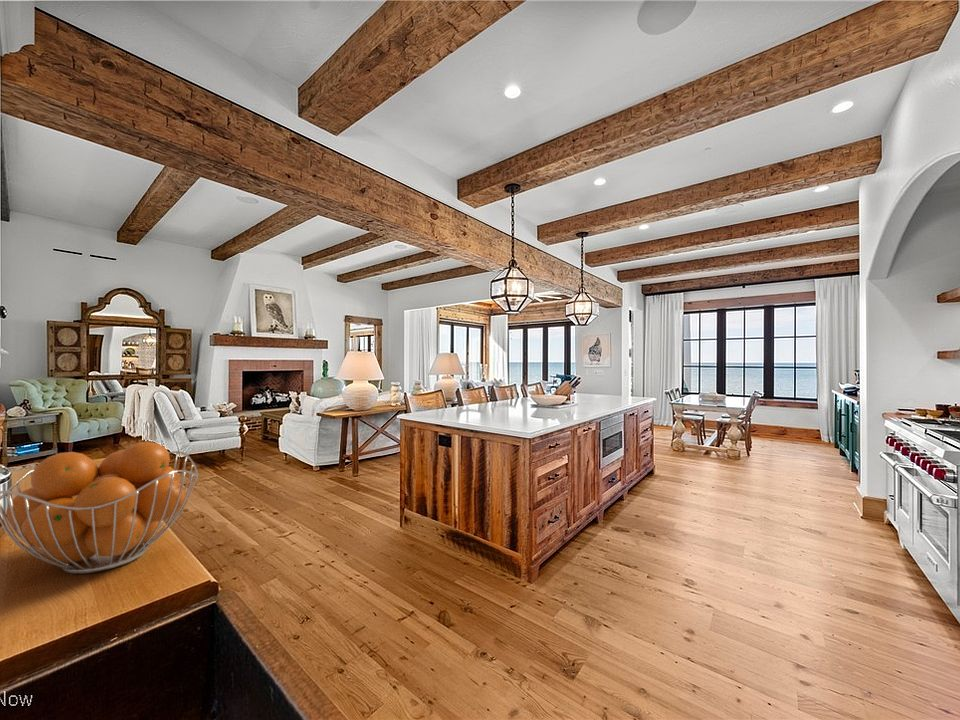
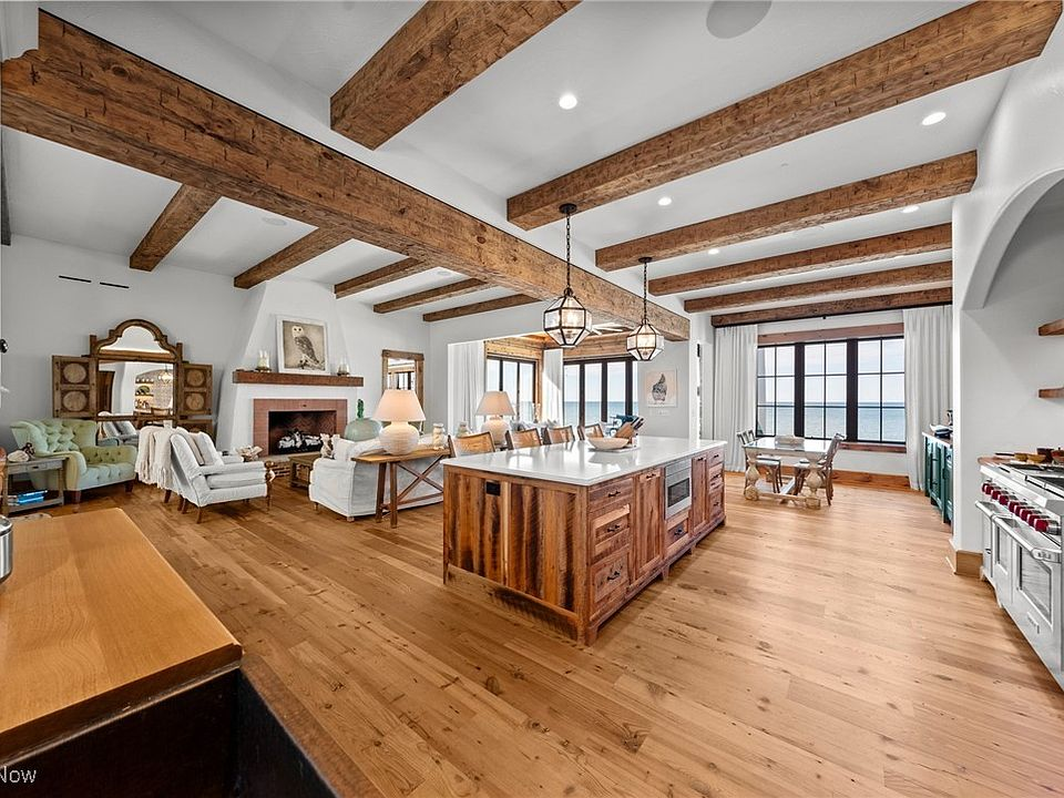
- fruit basket (108, 501)
